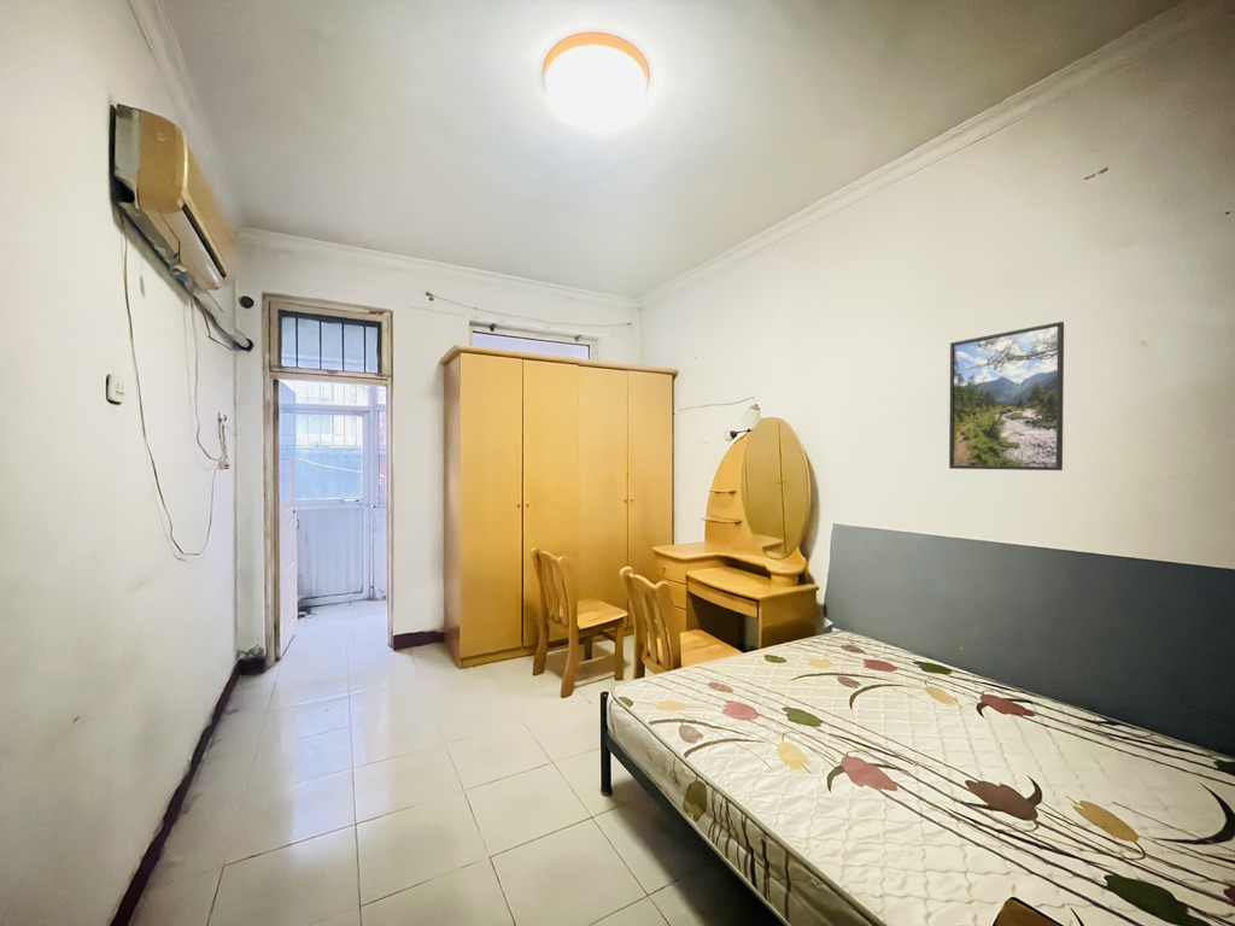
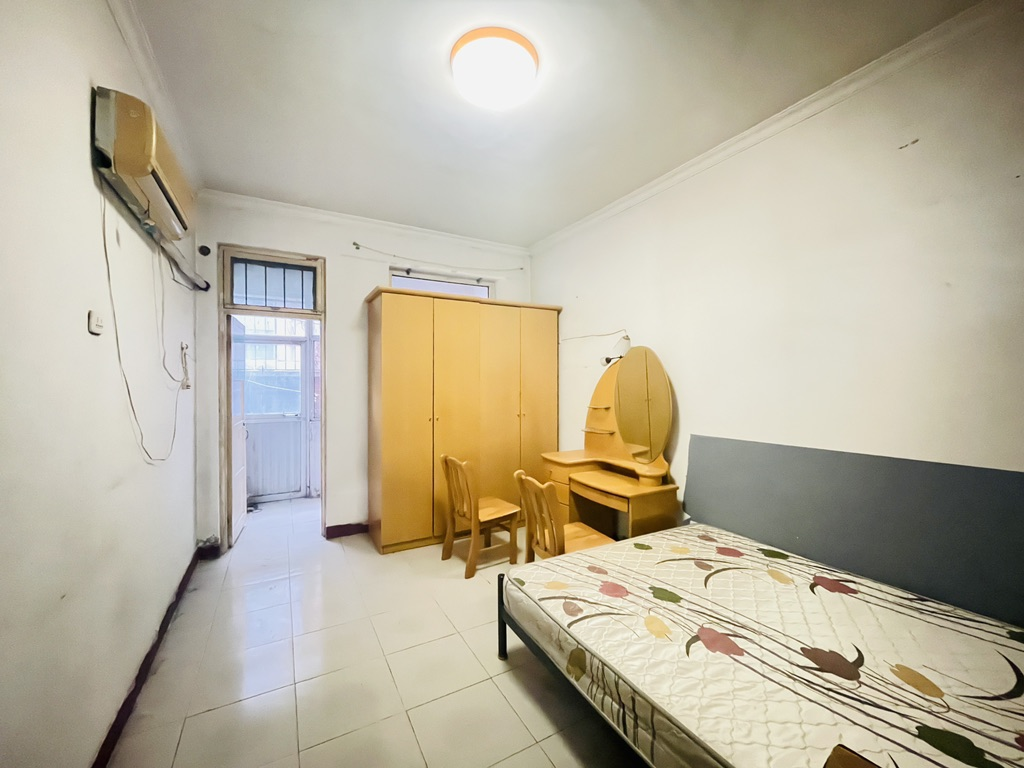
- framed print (1001, 400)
